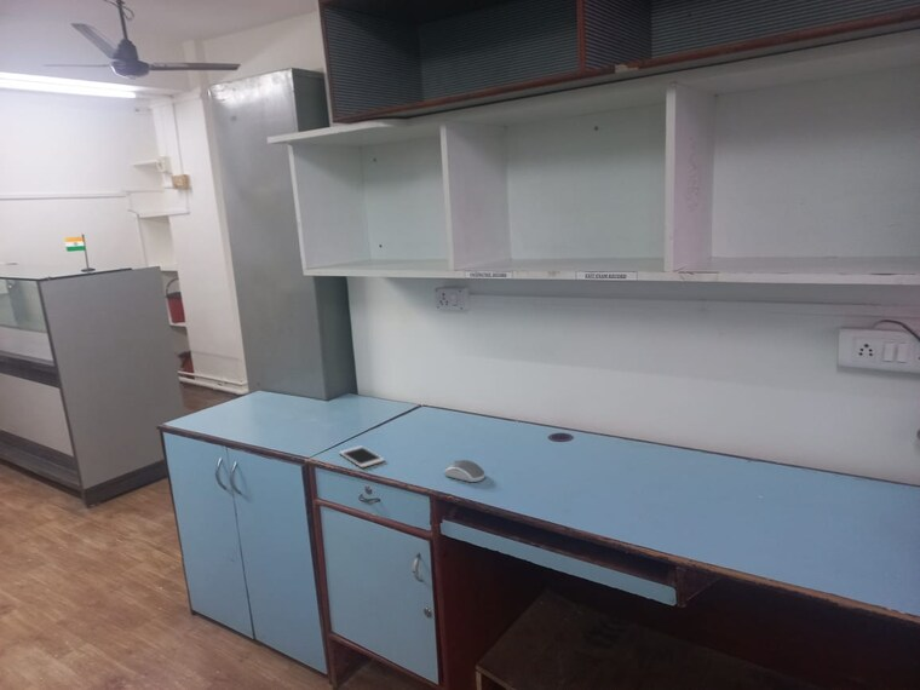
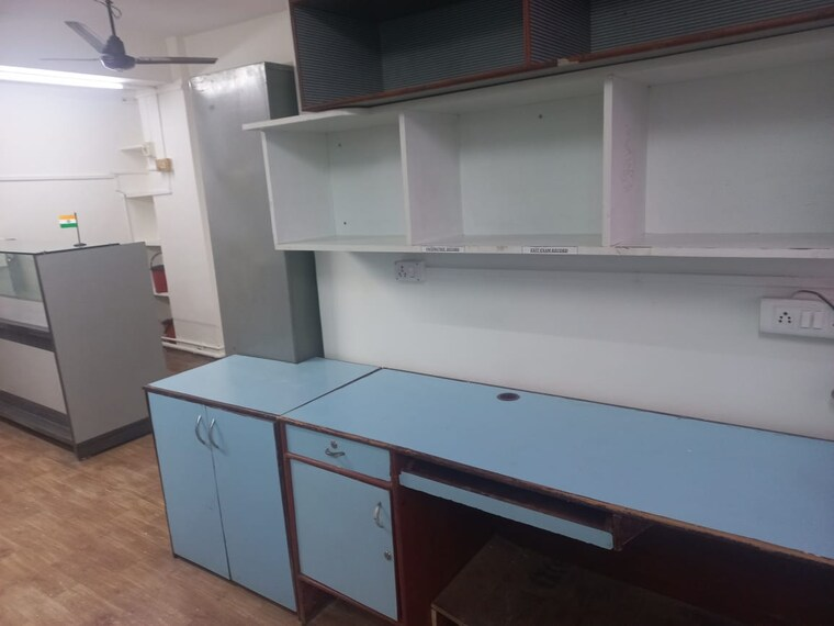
- computer mouse (465, 468)
- cell phone (361, 455)
